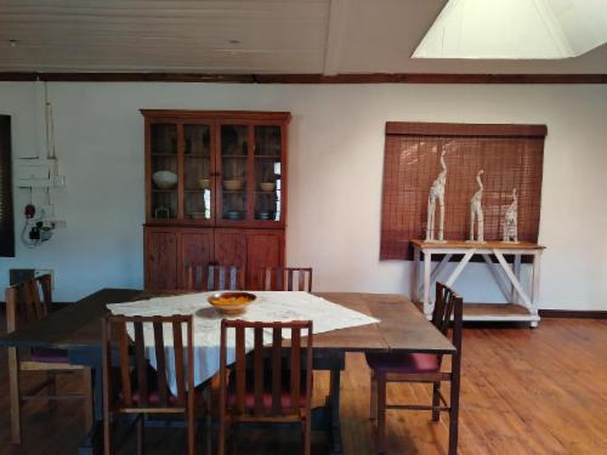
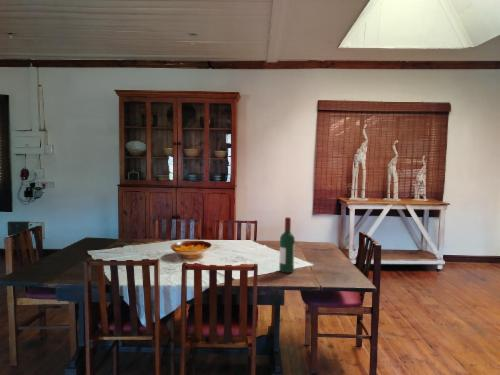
+ wine bottle (287, 244)
